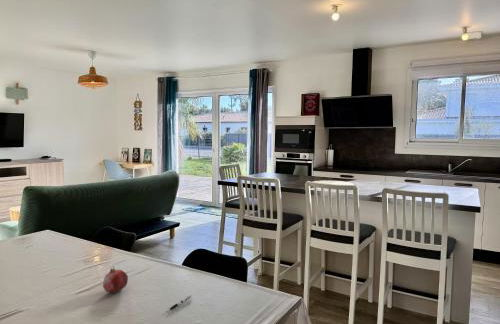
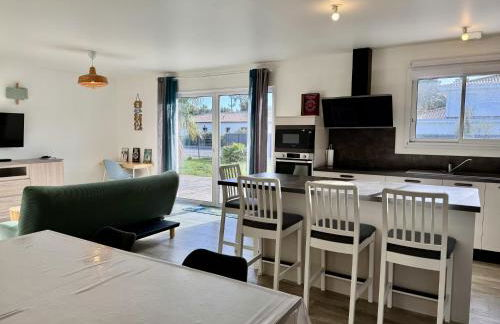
- fruit (115, 278)
- pen (179, 303)
